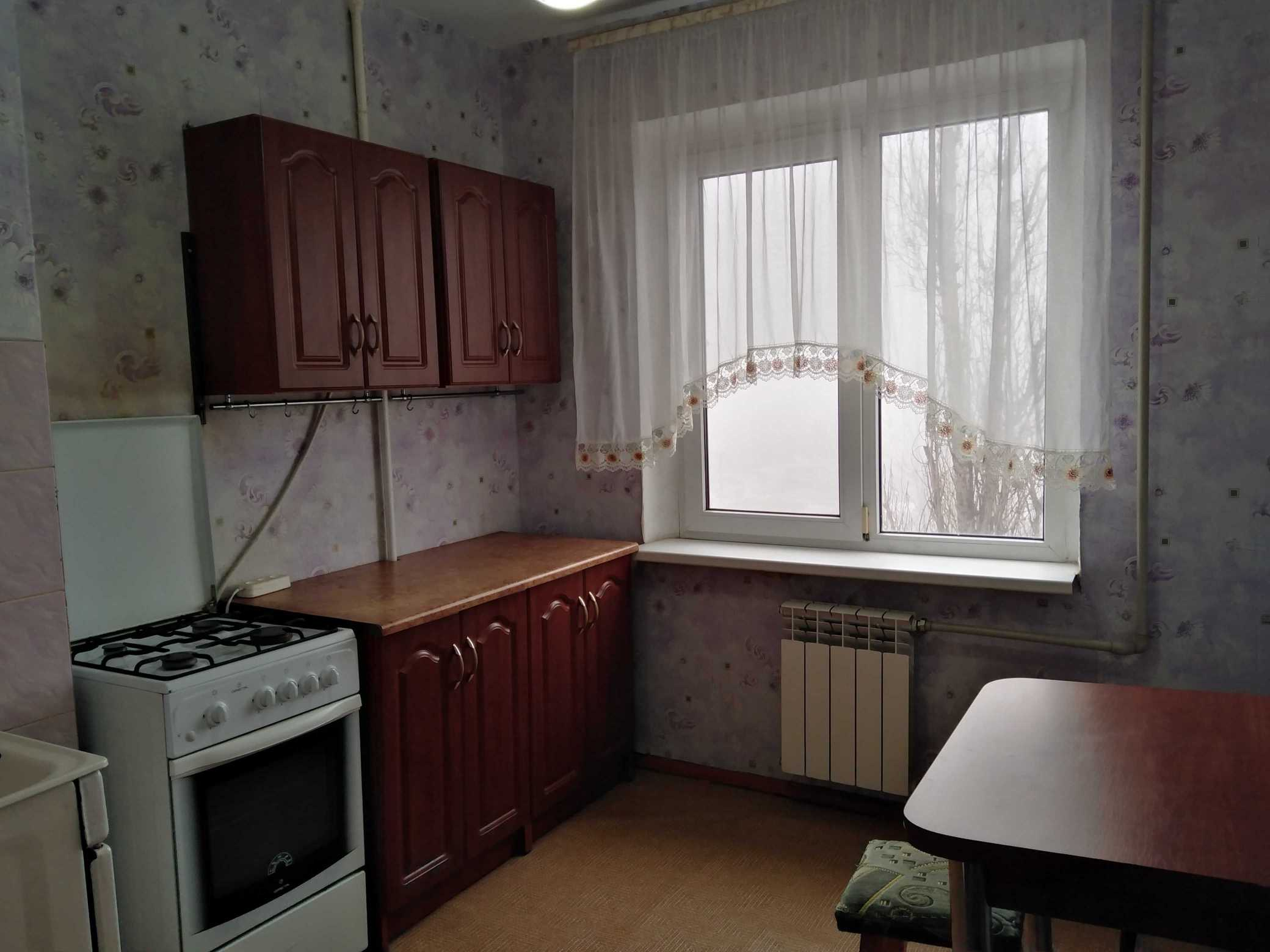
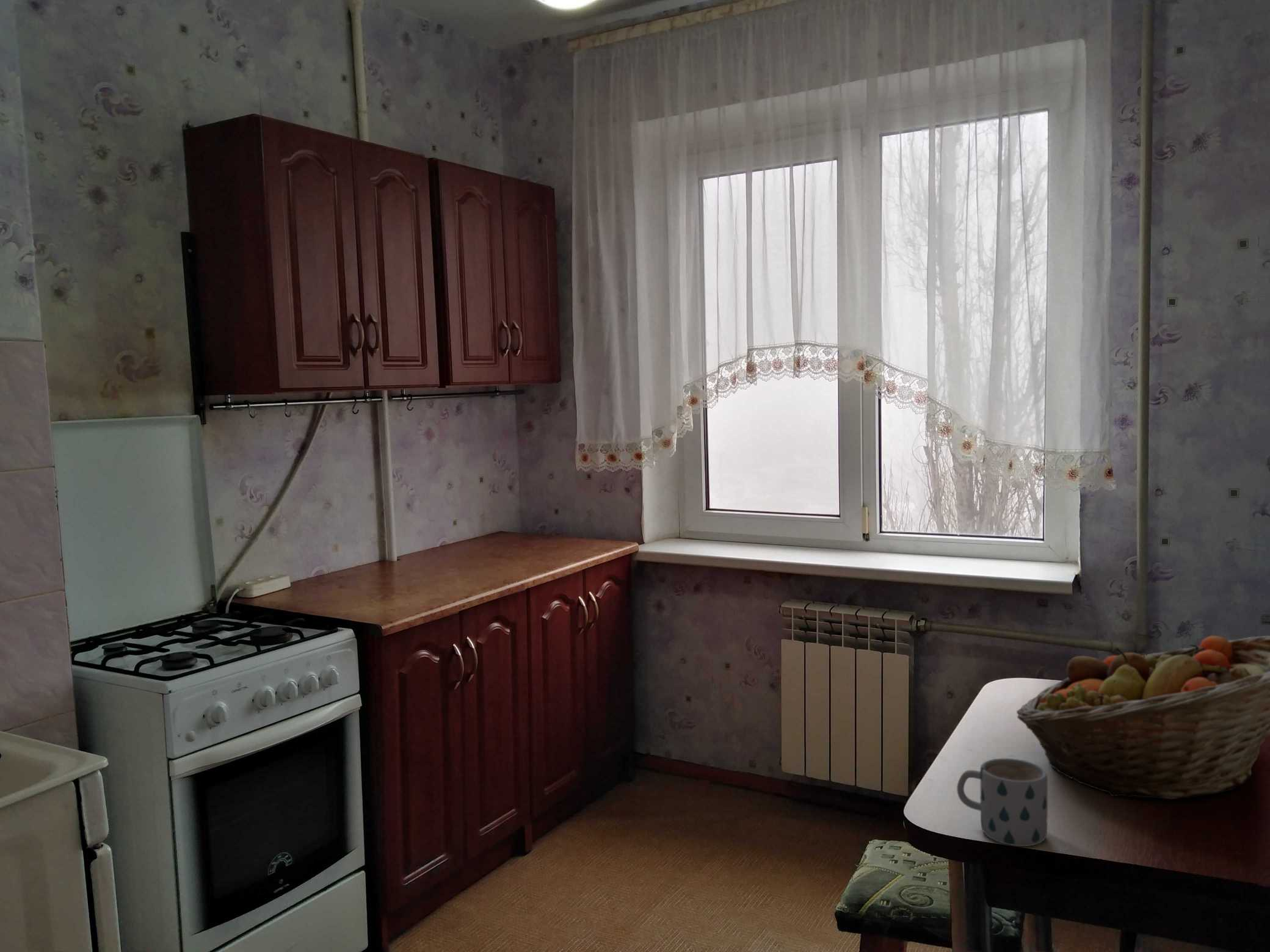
+ fruit basket (1161, 701)
+ mug (1001, 799)
